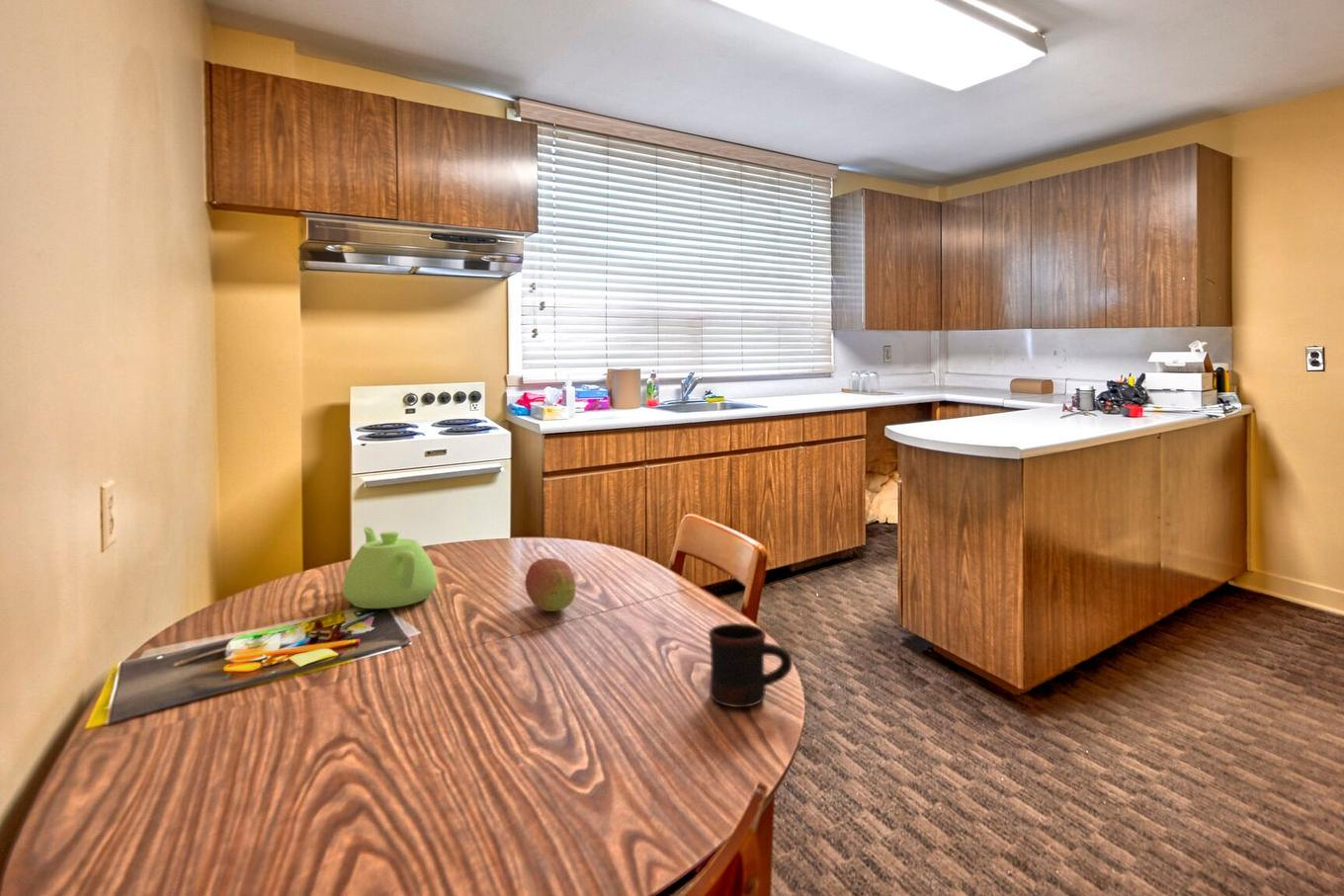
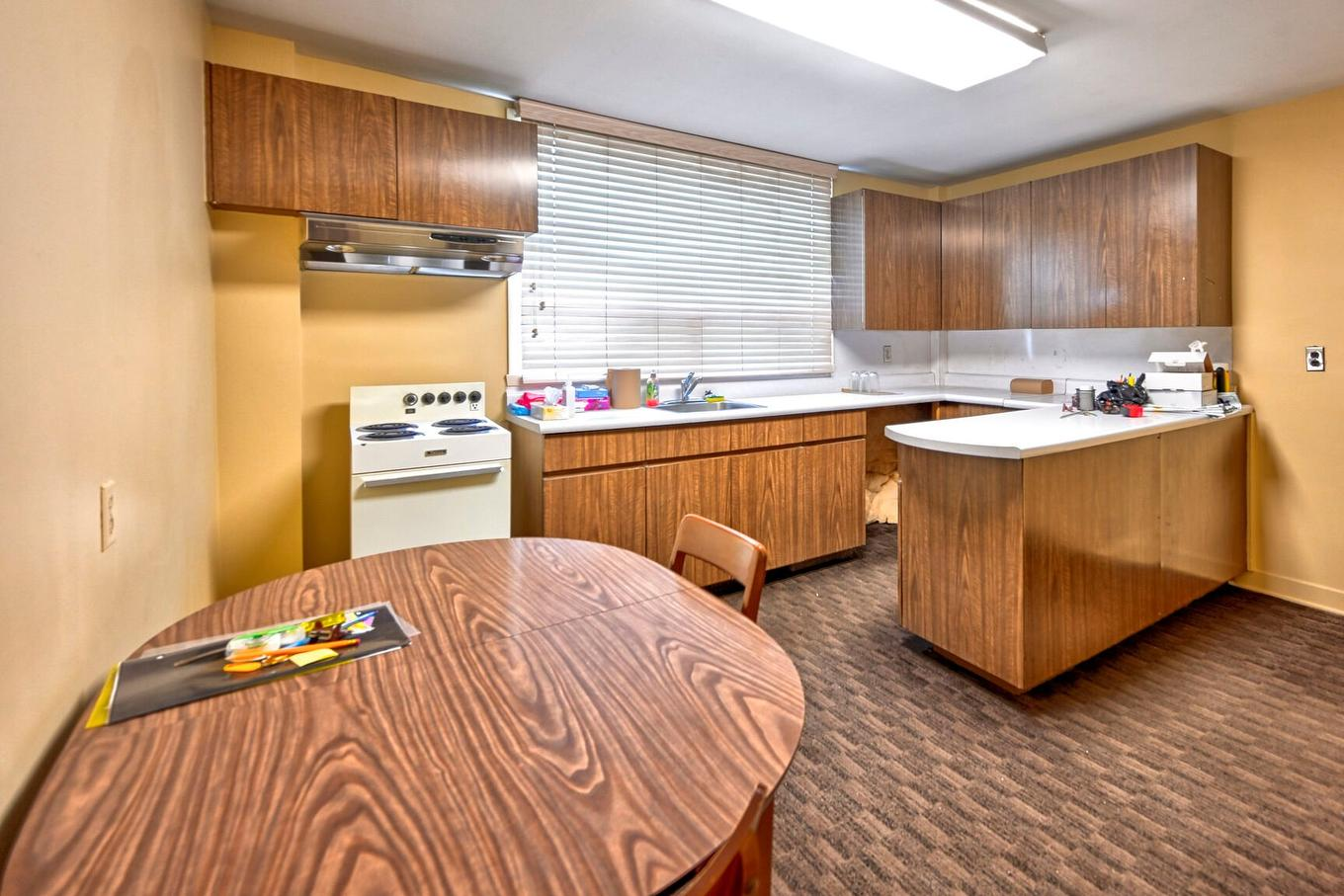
- fruit (550, 585)
- mug (750, 666)
- teapot (388, 564)
